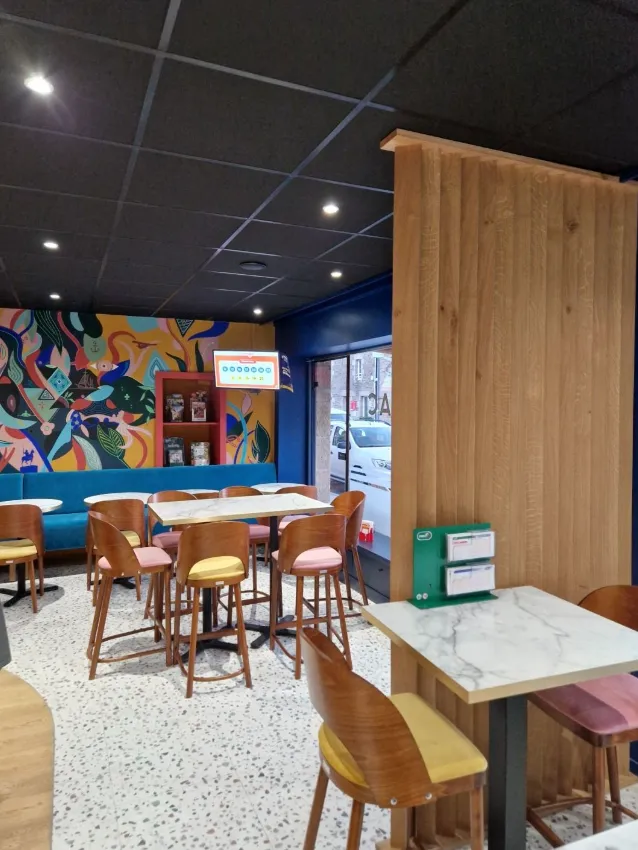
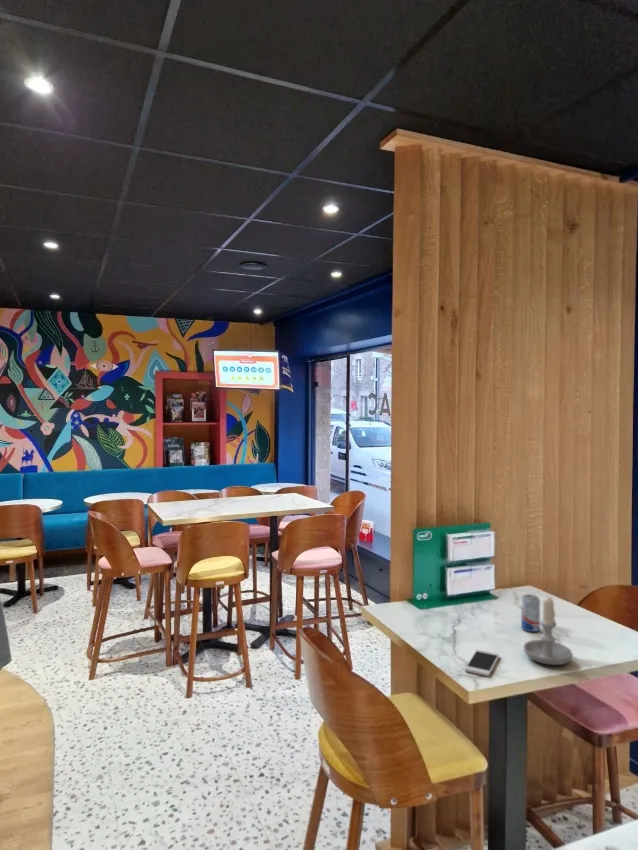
+ candle (547, 627)
+ smartphone (482, 662)
+ beverage can (530, 612)
